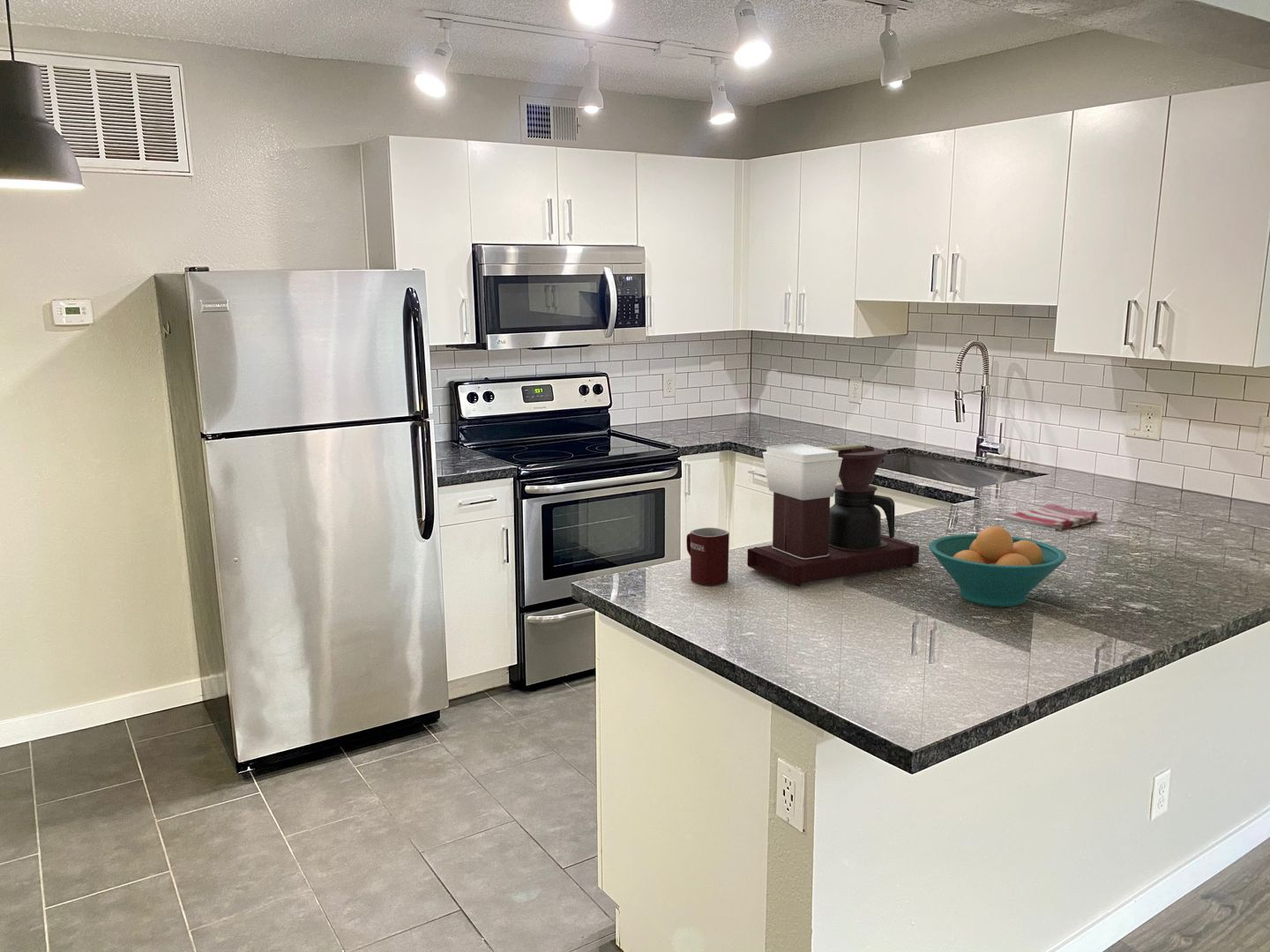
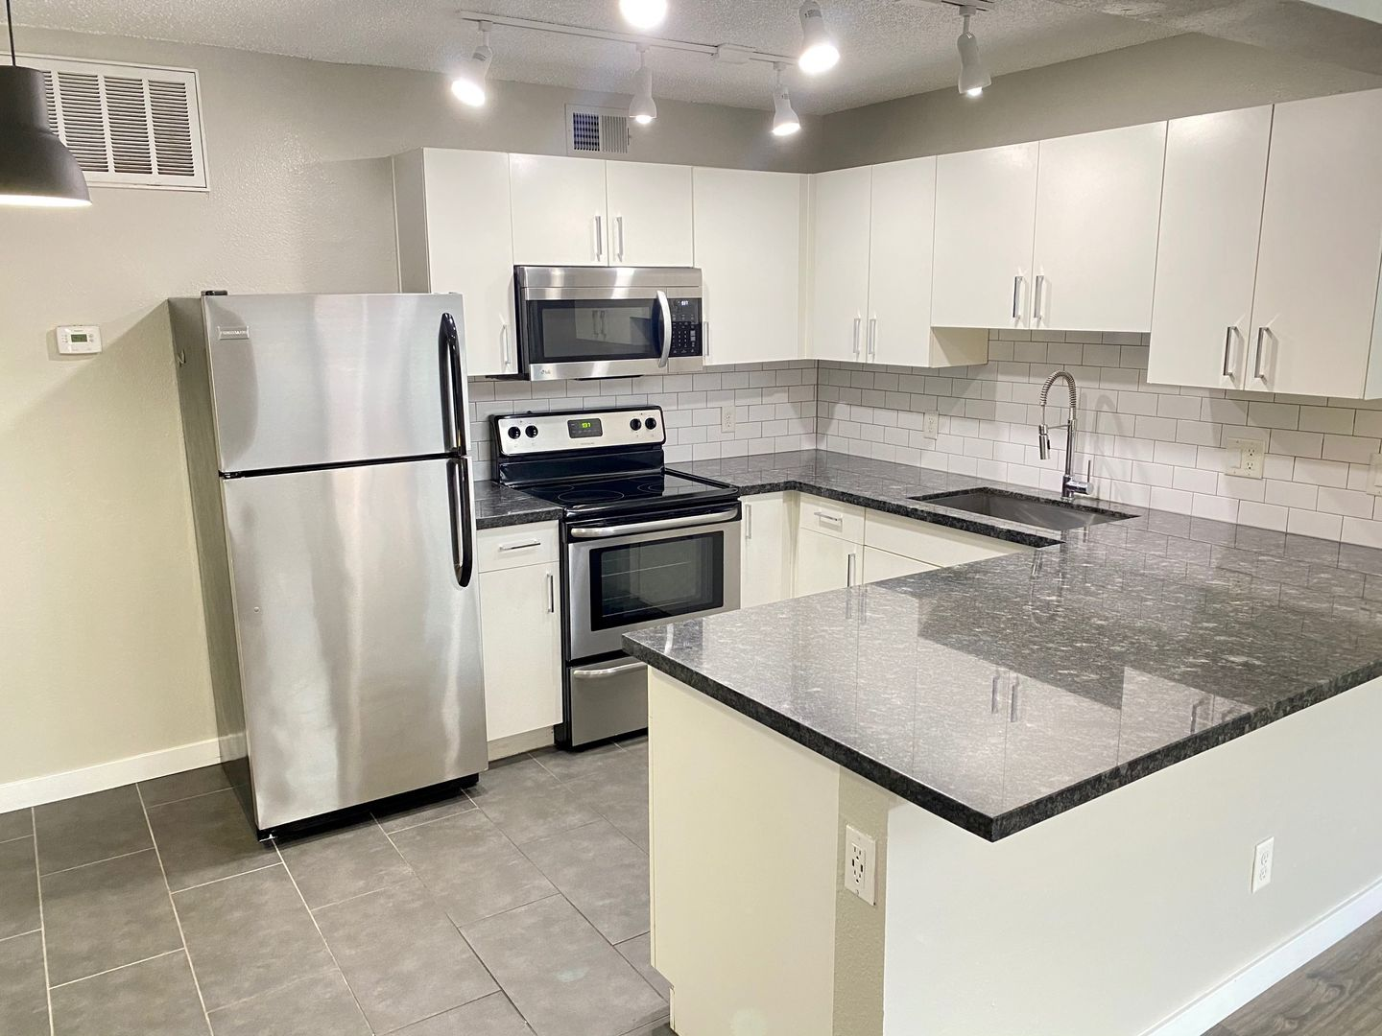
- dish towel (1050, 517)
- coffee maker (834, 507)
- mug (704, 554)
- fruit bowl (995, 562)
